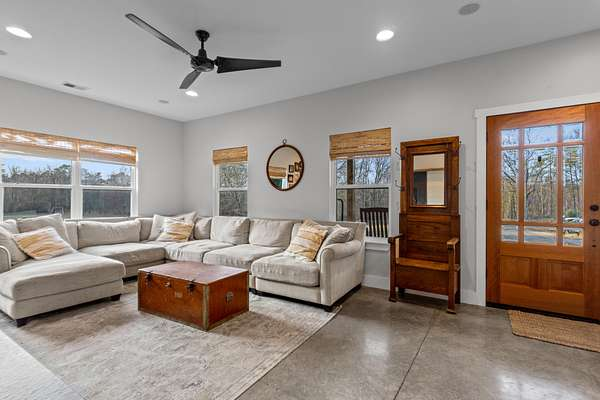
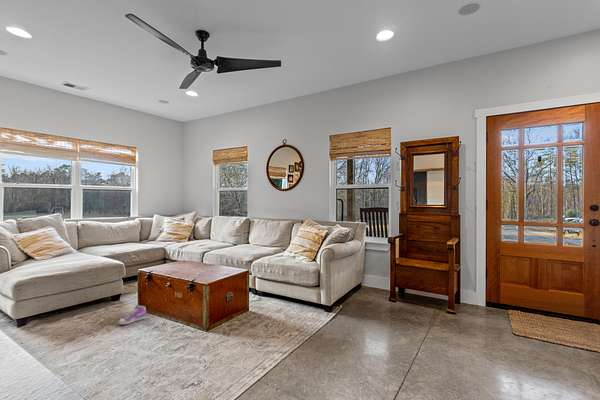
+ sneaker (132, 313)
